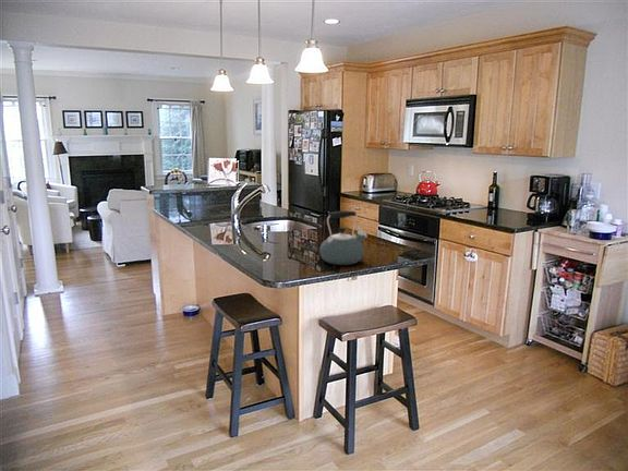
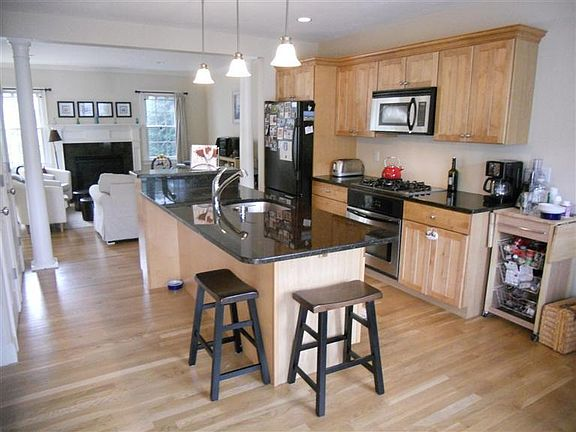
- kettle (346, 235)
